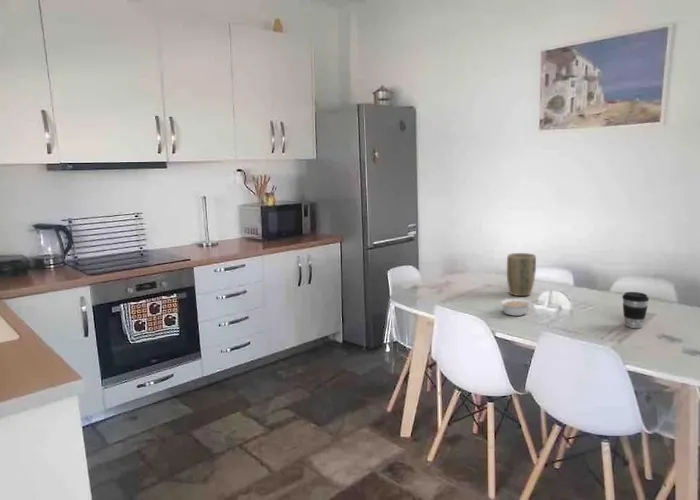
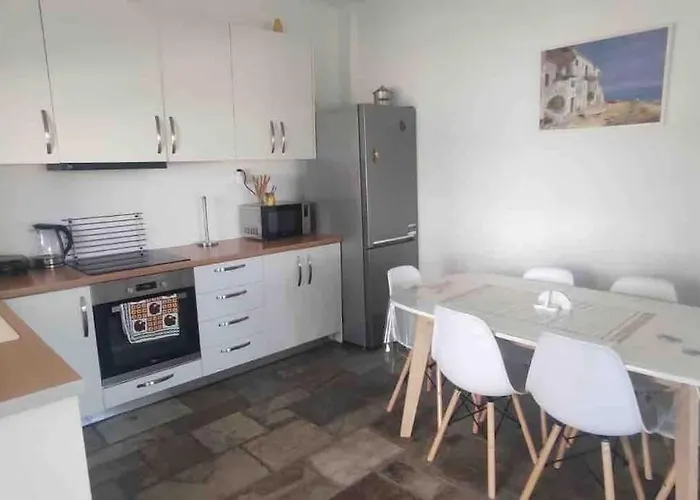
- legume (516, 306)
- coffee cup (634, 310)
- plant pot (521, 274)
